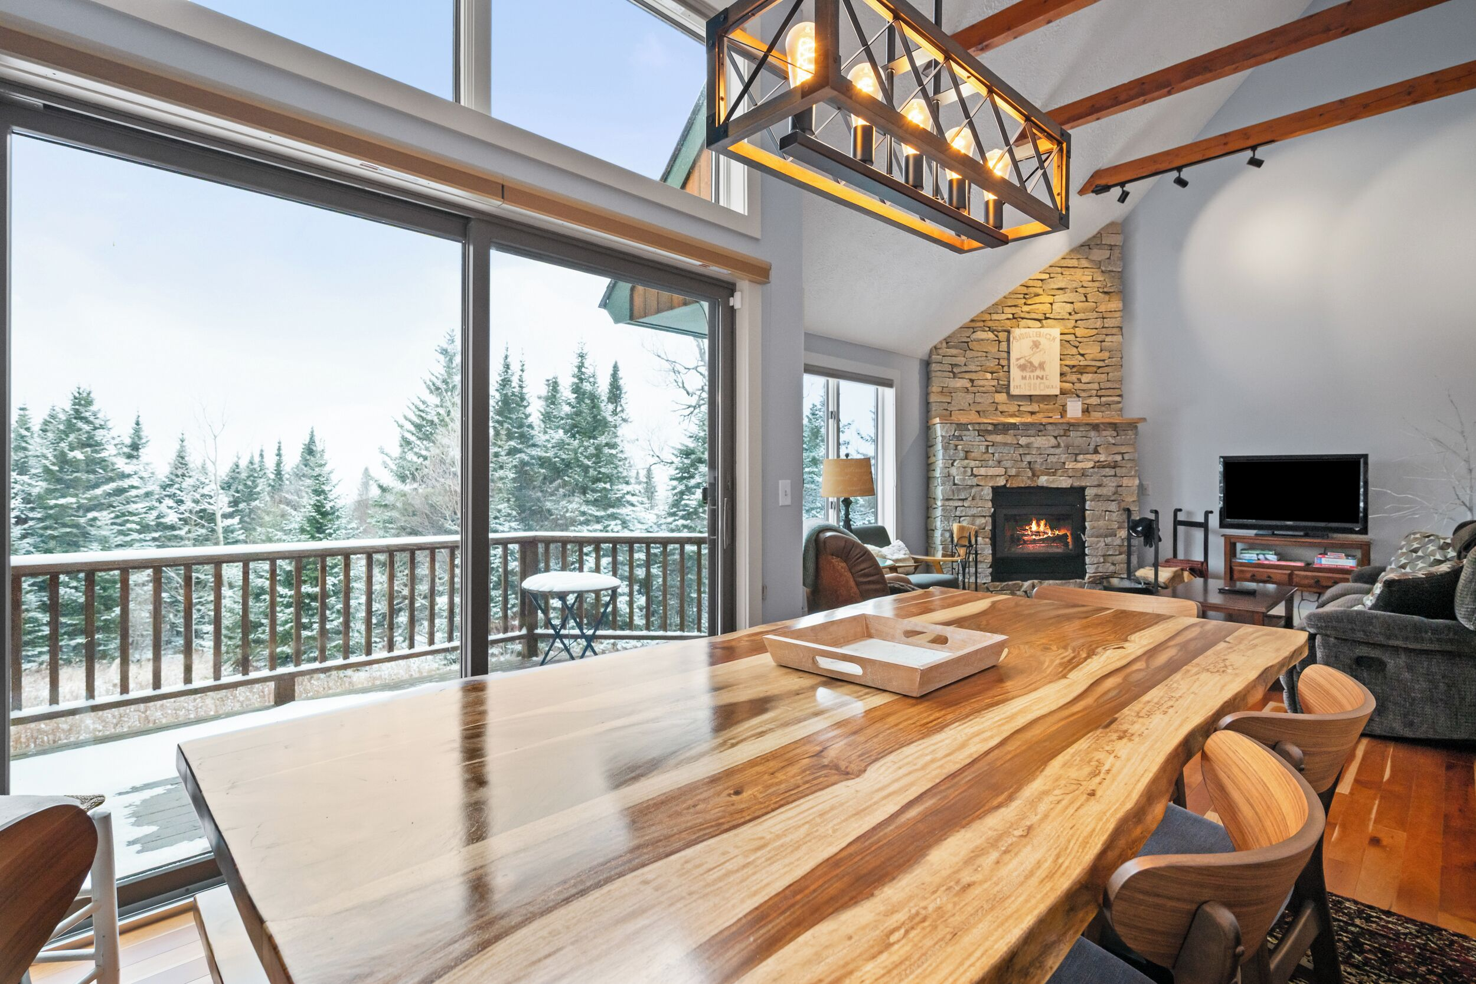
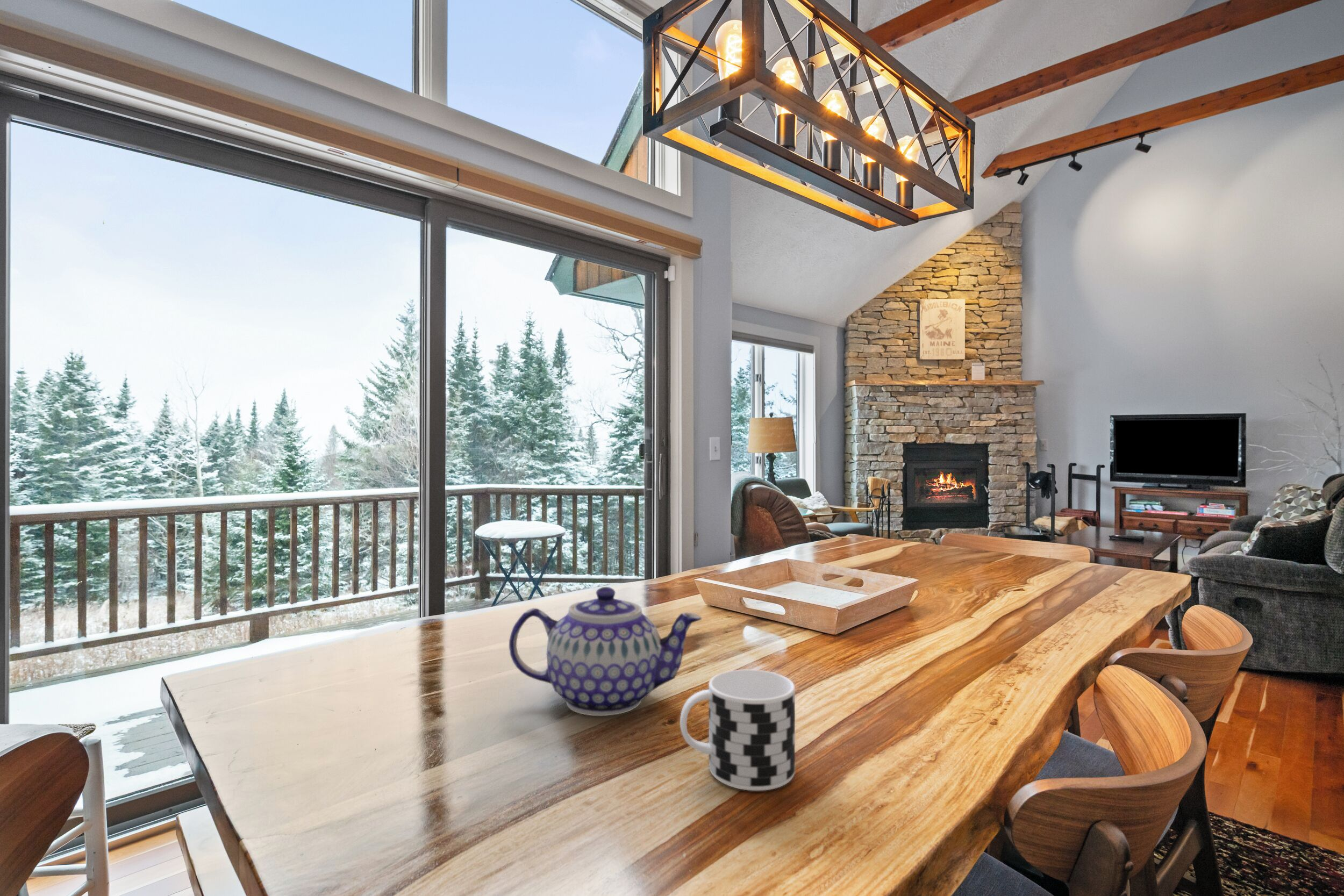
+ cup (737, 727)
+ teapot (605, 643)
